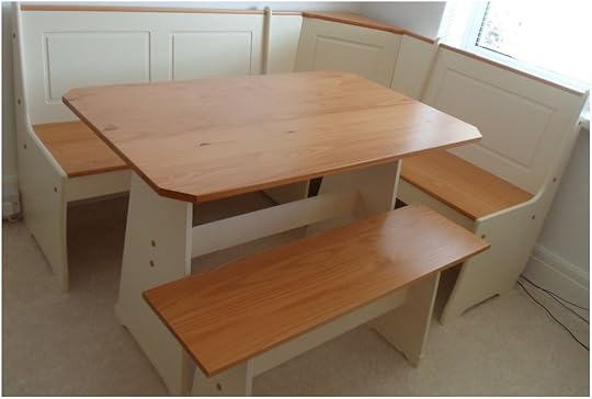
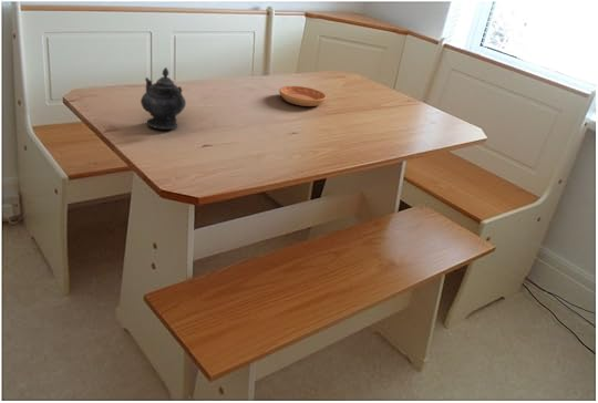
+ saucer (302, 96)
+ teapot (162, 96)
